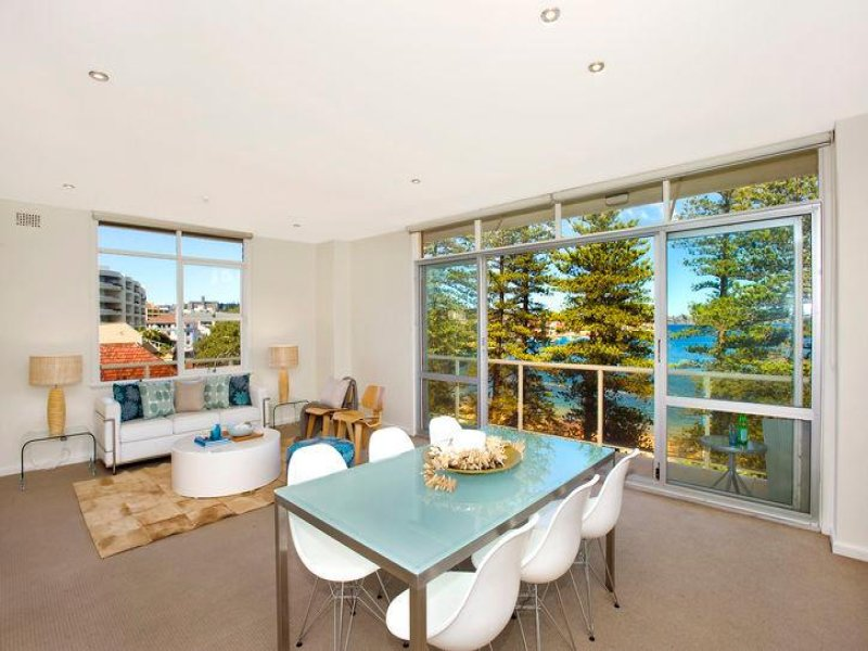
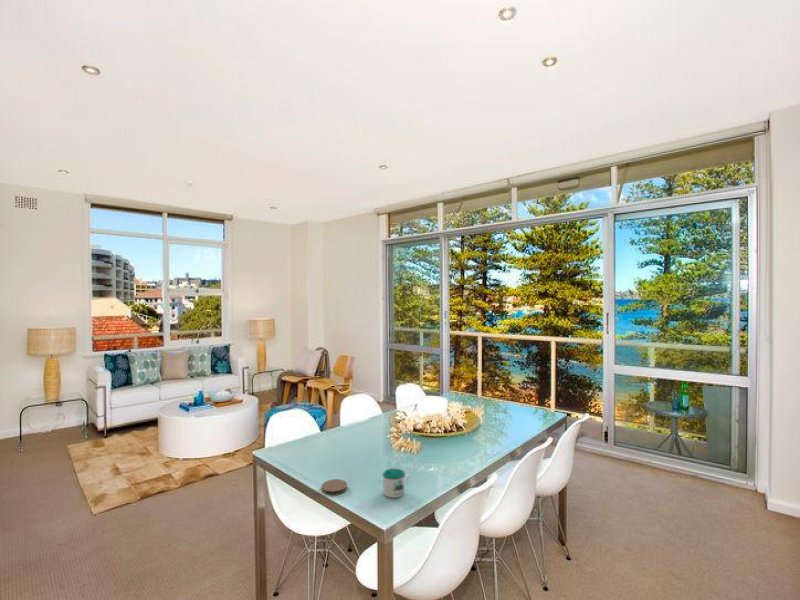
+ coaster (334, 486)
+ mug (396, 482)
